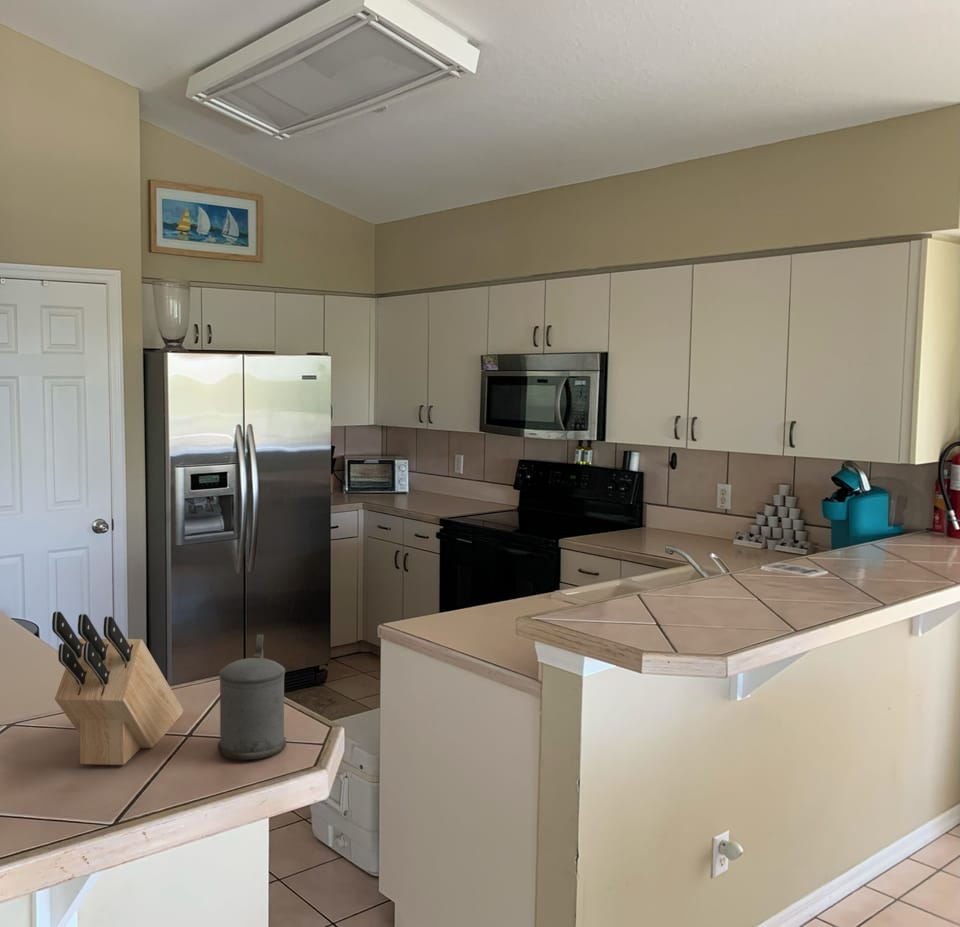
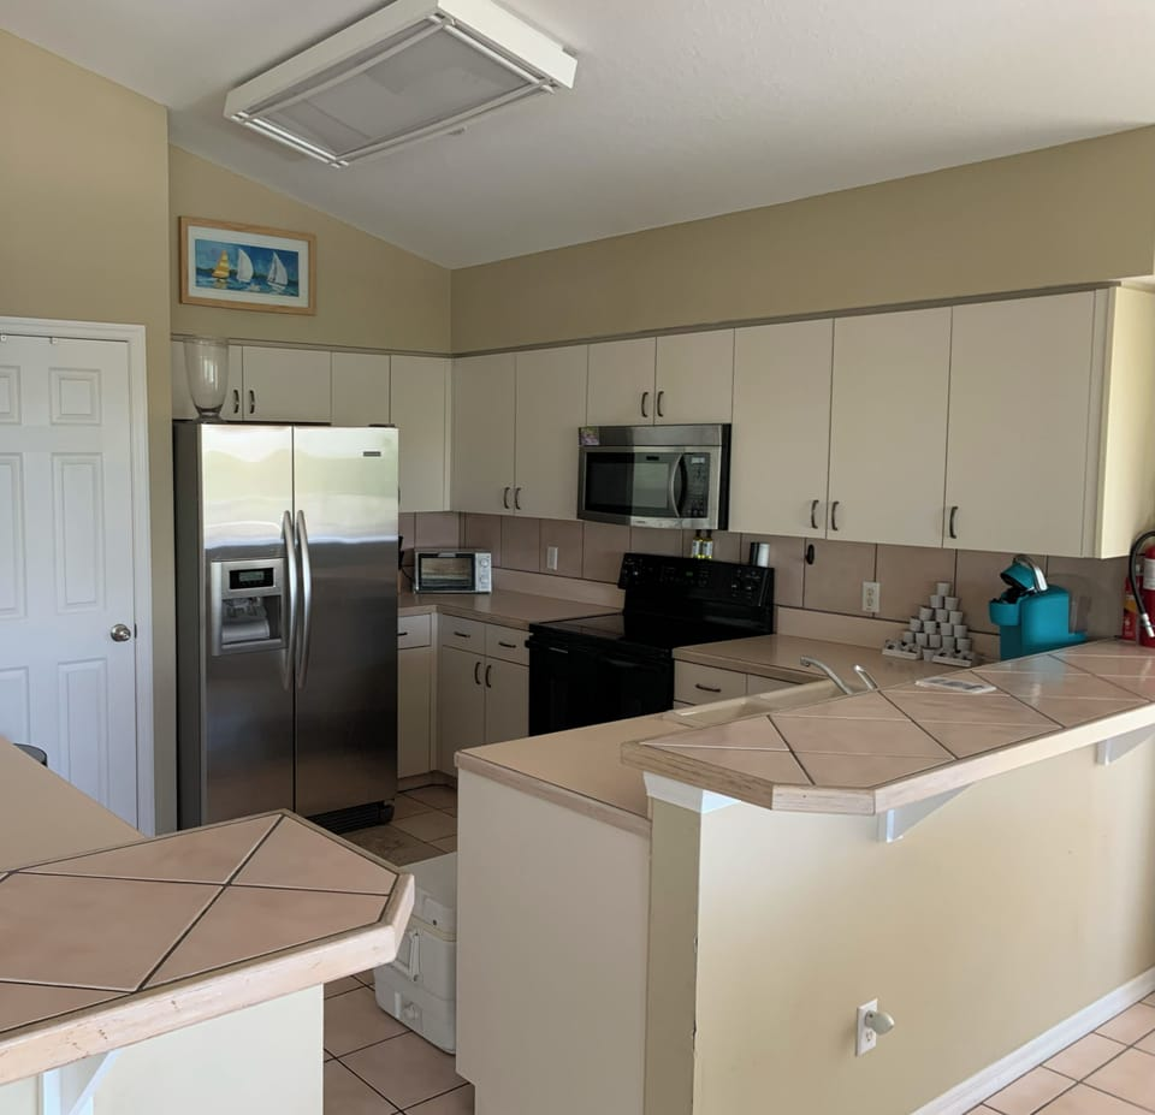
- beer stein (254, 693)
- knife block (118, 671)
